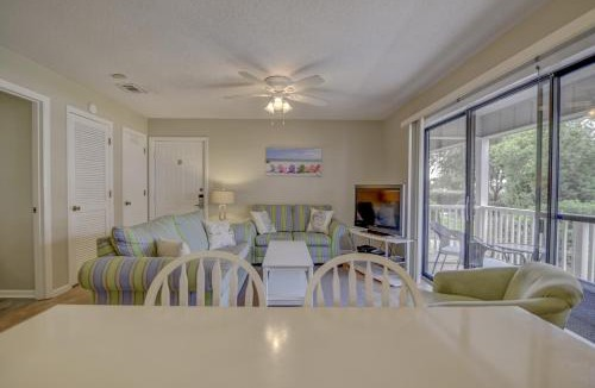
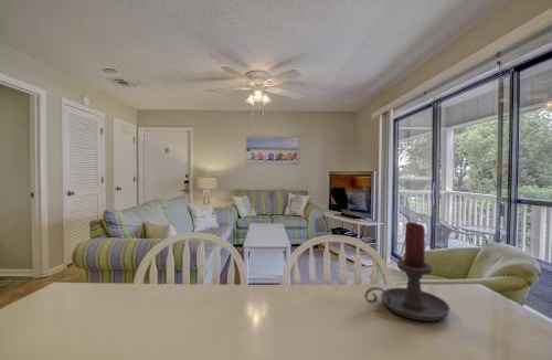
+ candle holder (405, 265)
